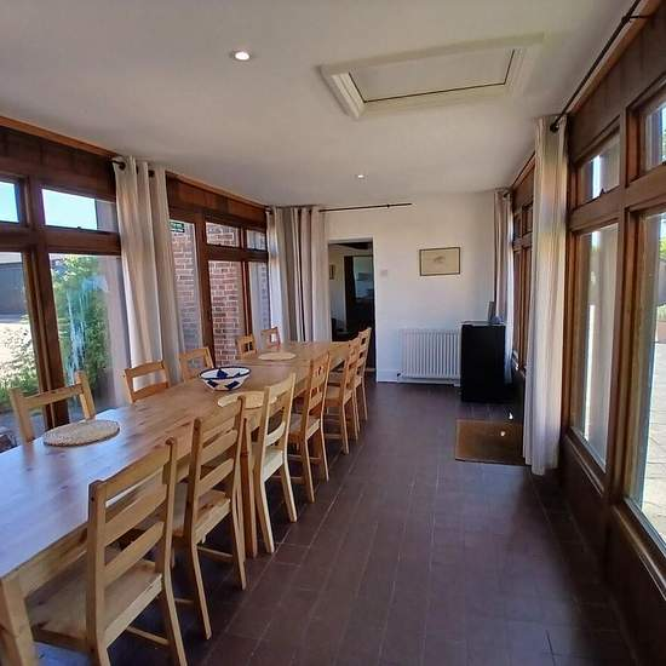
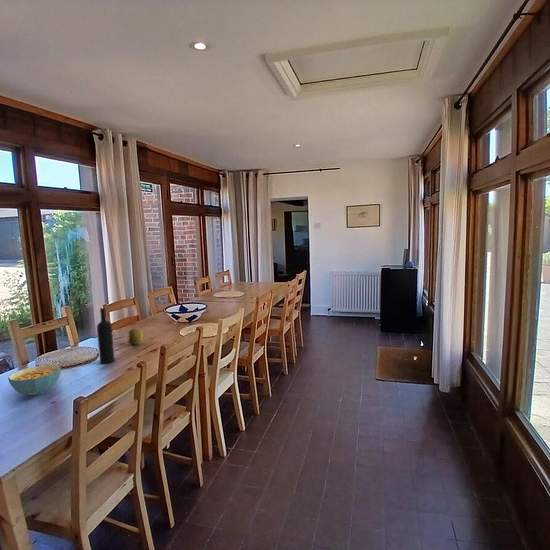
+ cereal bowl (36, 382)
+ fruit (134, 336)
+ wine bottle (105, 335)
